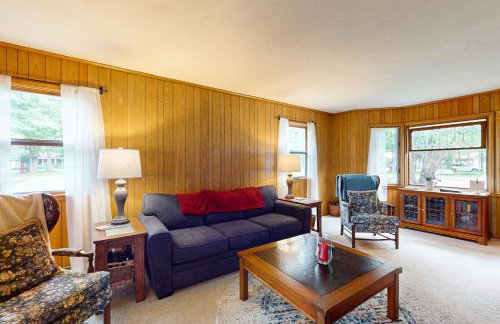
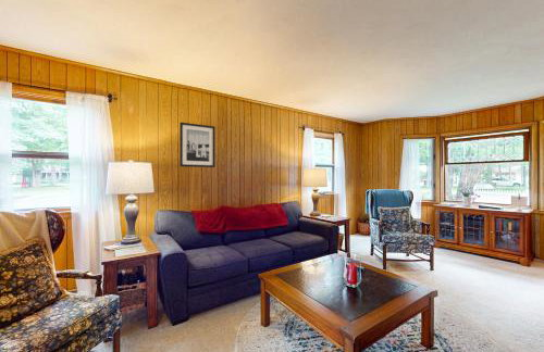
+ wall art (198, 146)
